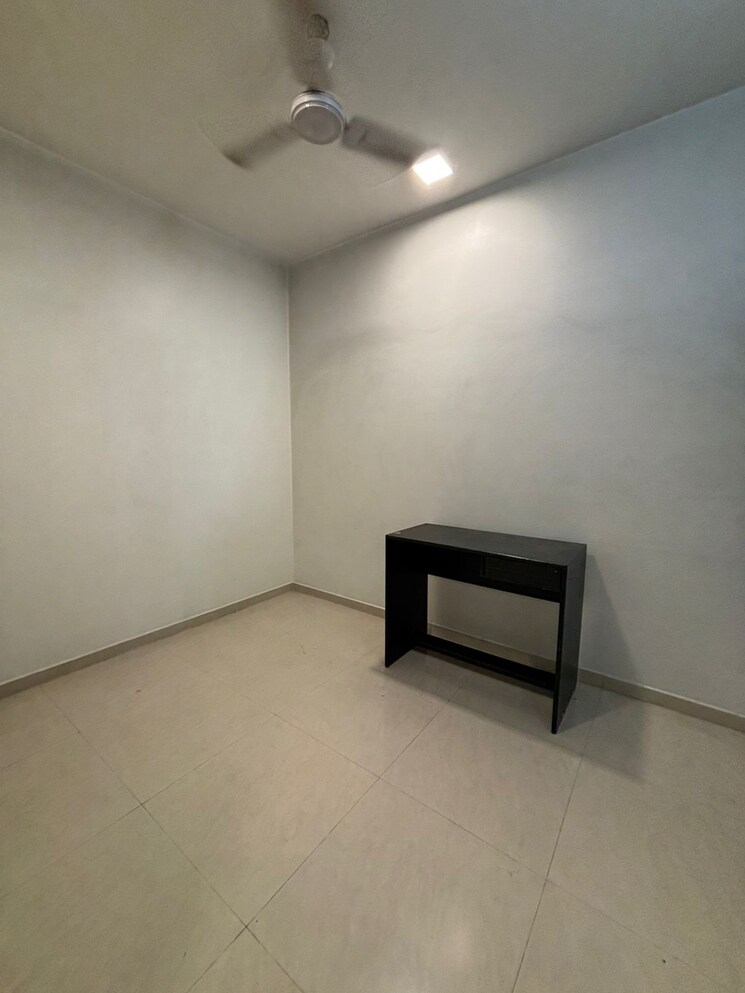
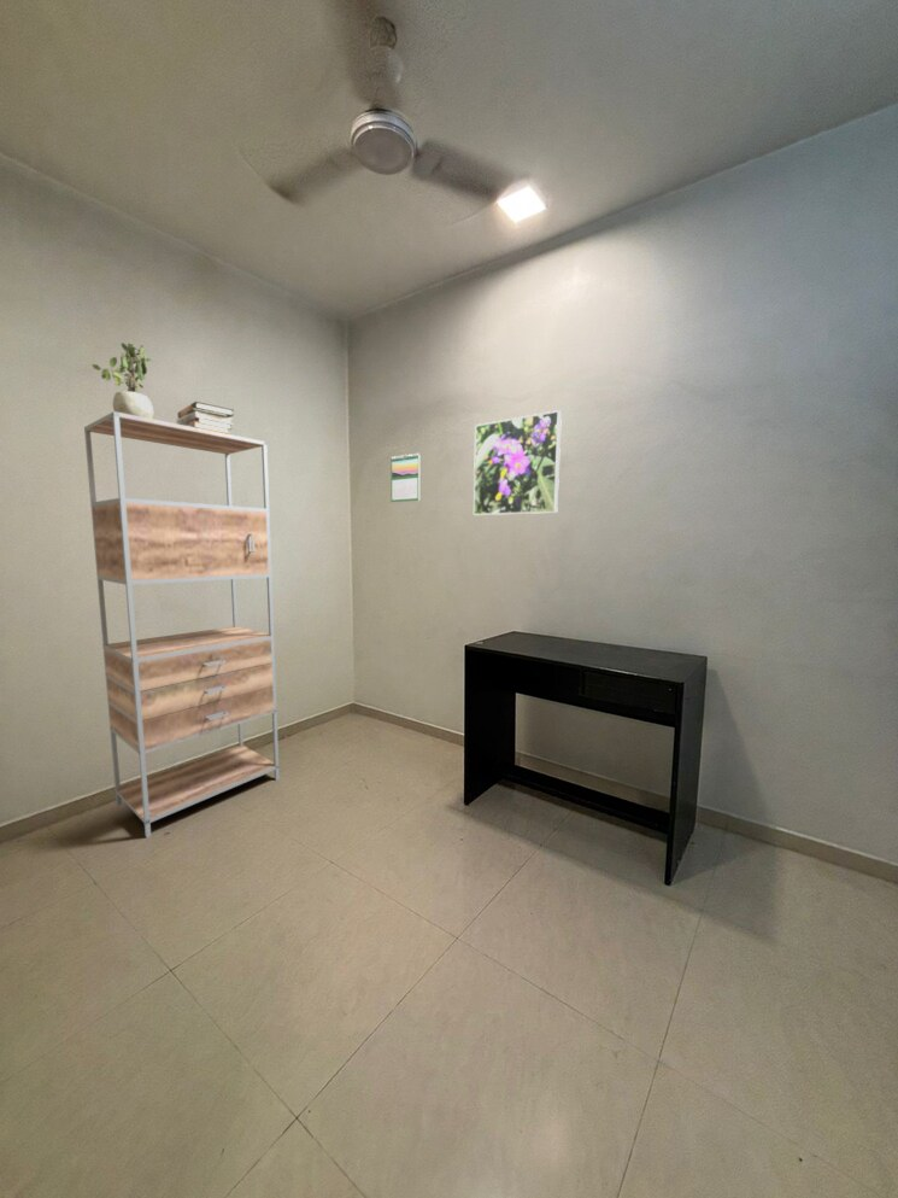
+ calendar (405, 478)
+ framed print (513, 467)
+ potted plant (124, 382)
+ shelving unit (193, 632)
+ book stack (205, 425)
